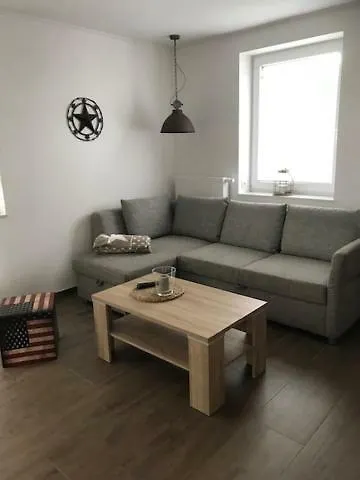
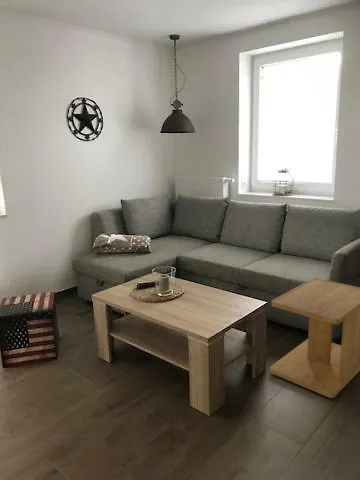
+ side table (322, 332)
